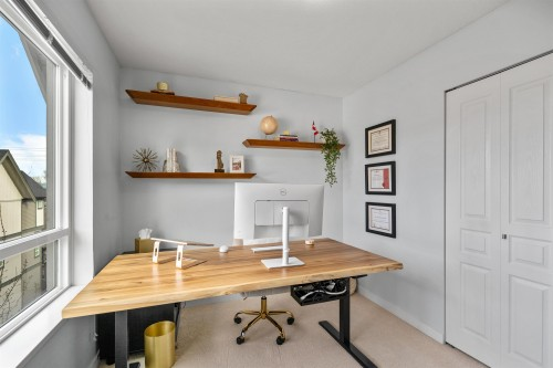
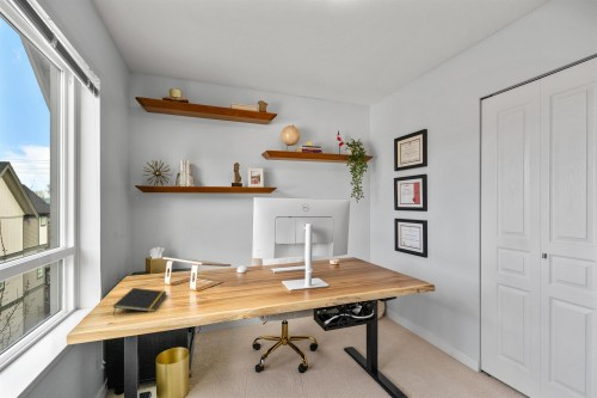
+ notepad (142, 299)
